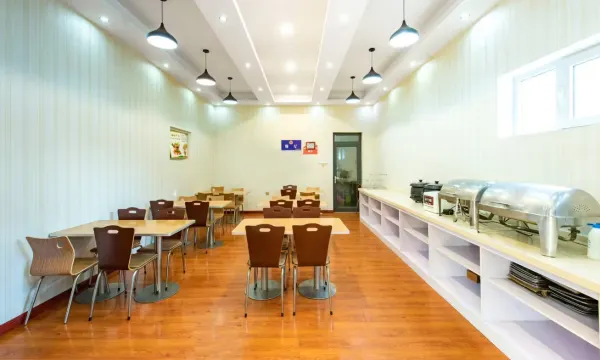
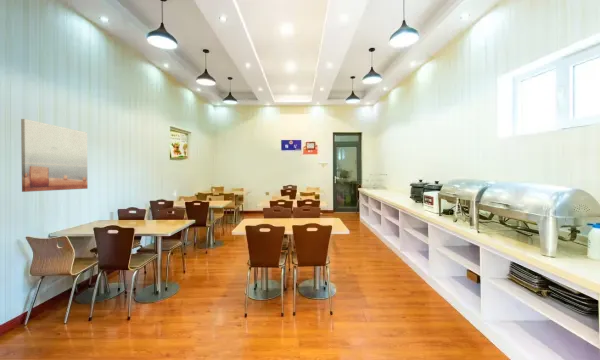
+ wall art (58, 158)
